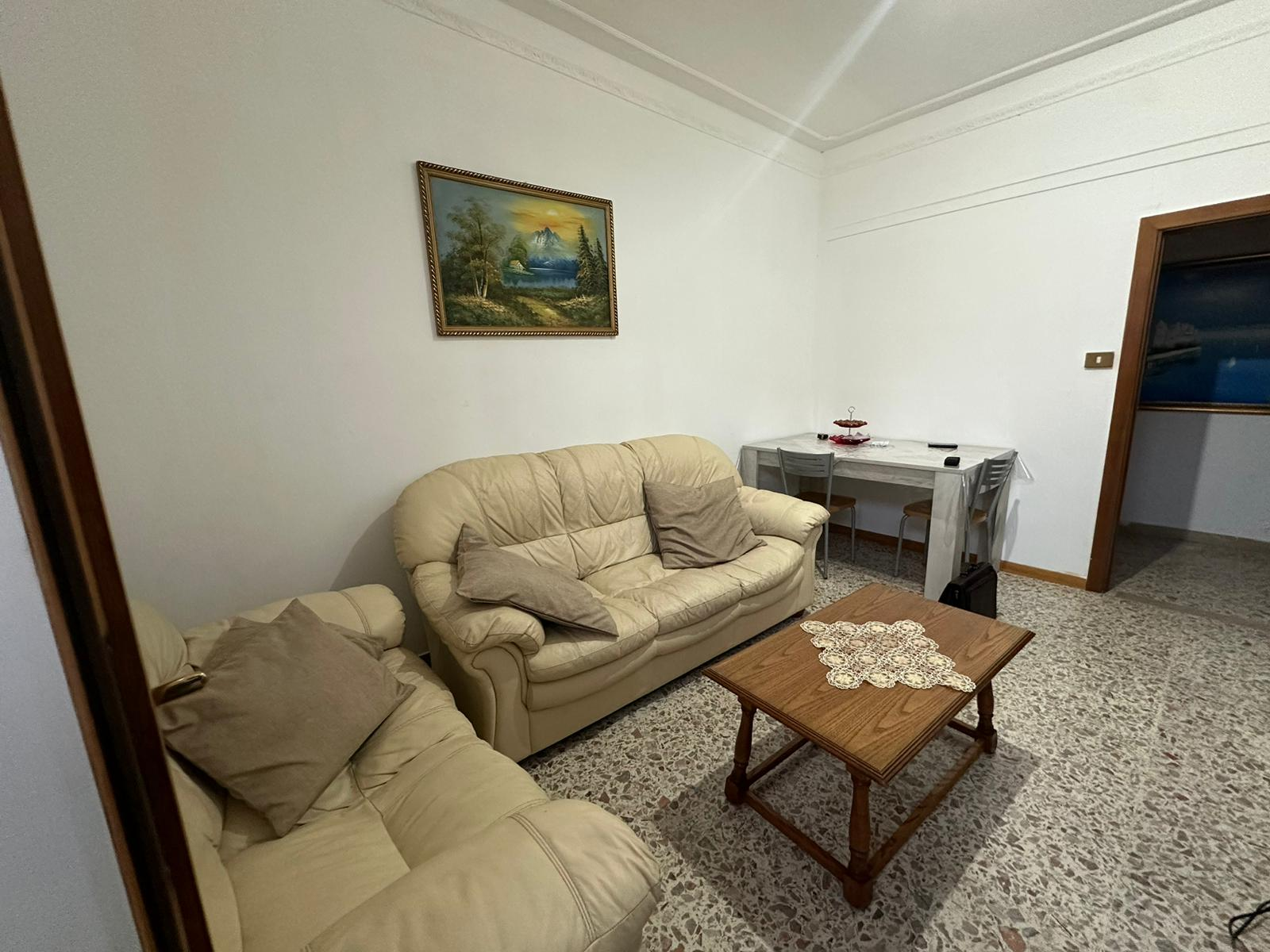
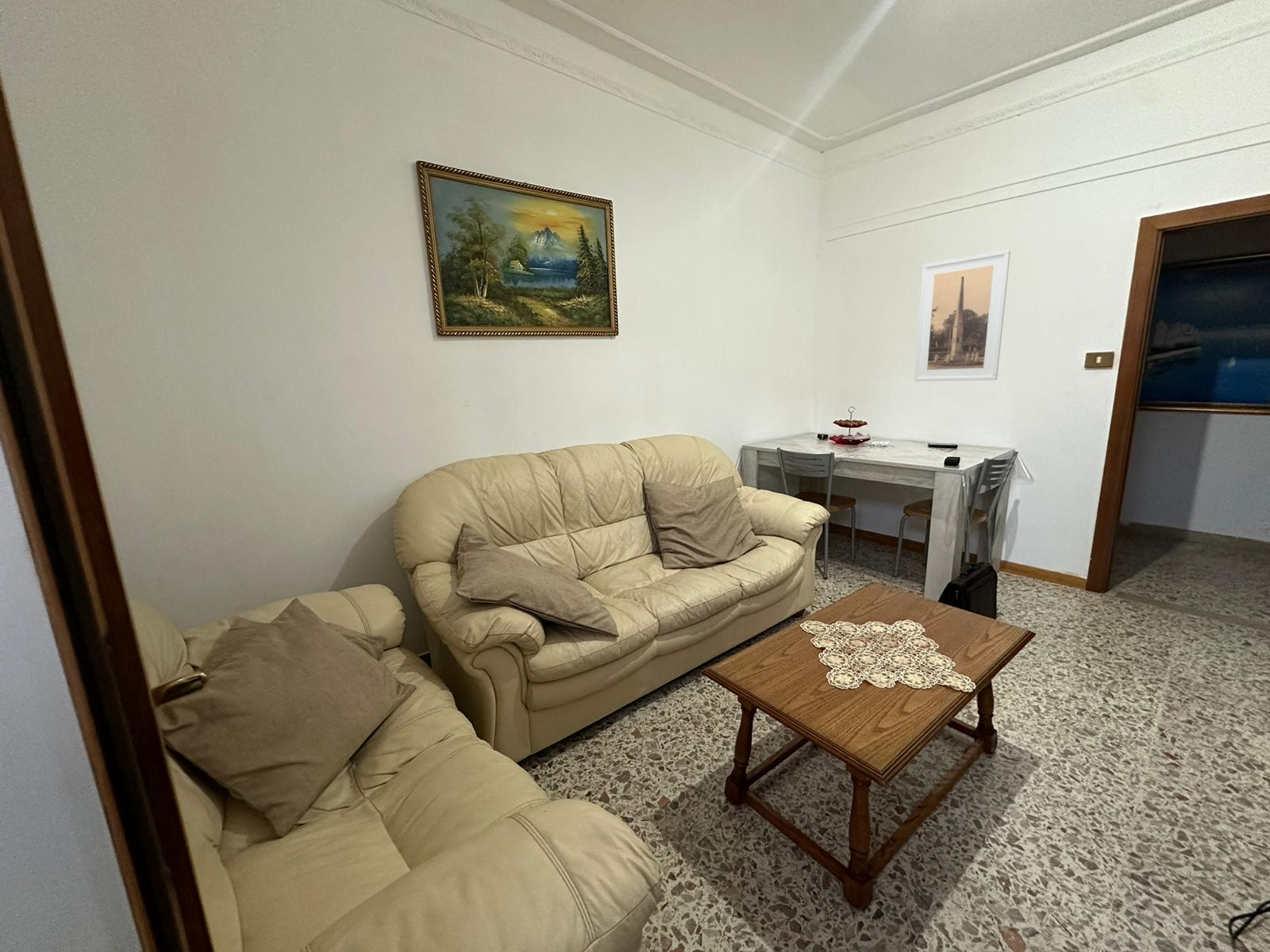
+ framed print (958, 320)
